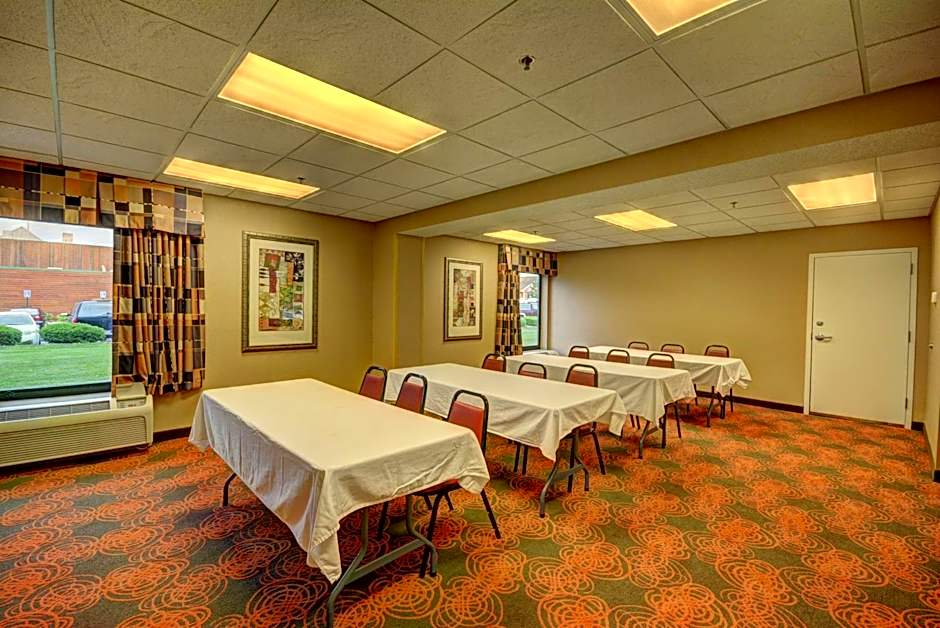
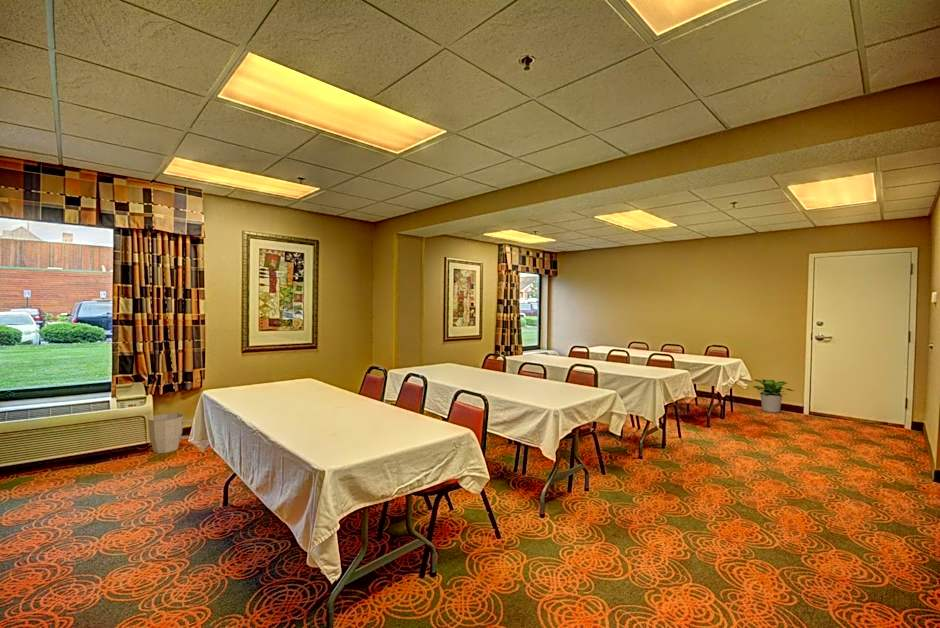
+ potted plant (773, 396)
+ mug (170, 432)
